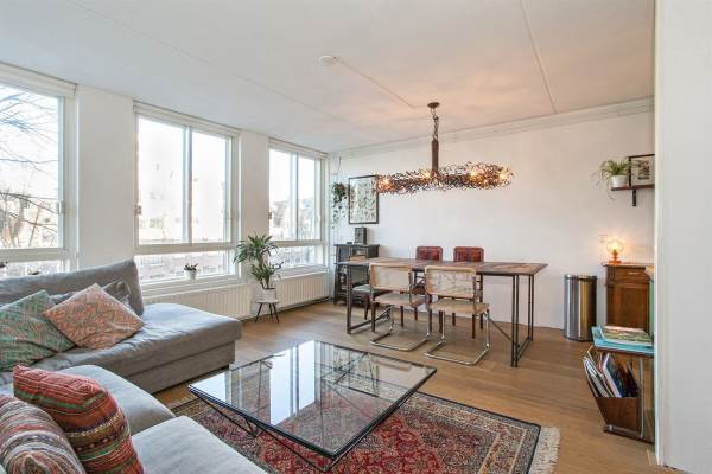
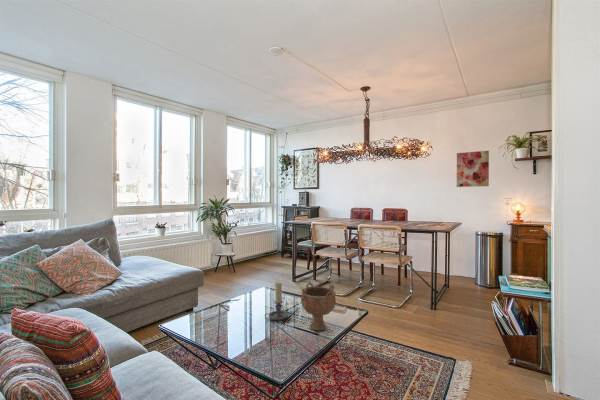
+ wall art (472, 169)
+ decorative bowl (318, 306)
+ candle holder (276, 299)
